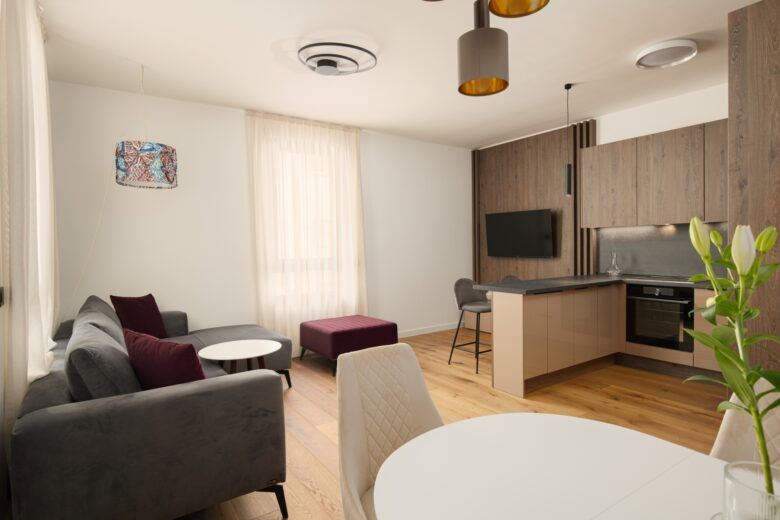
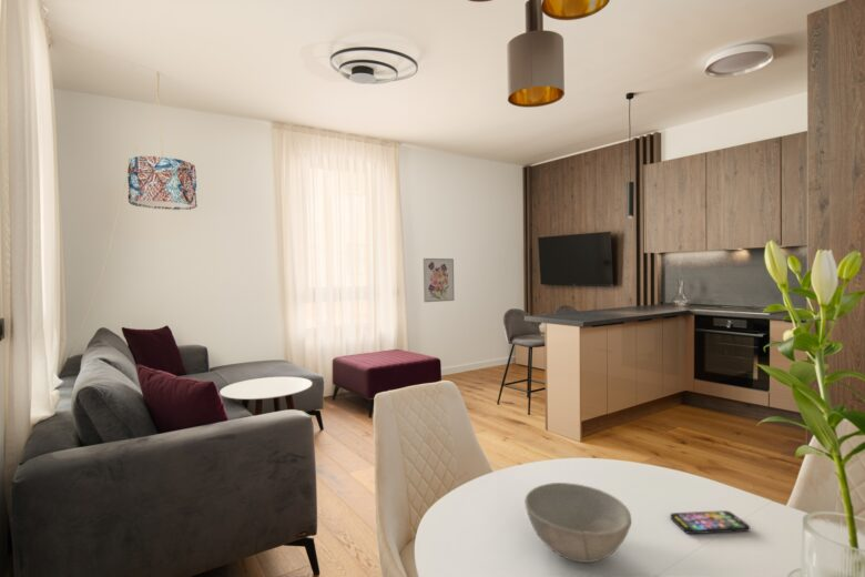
+ smartphone (709, 522)
+ bowl (577, 527)
+ wall art (438, 280)
